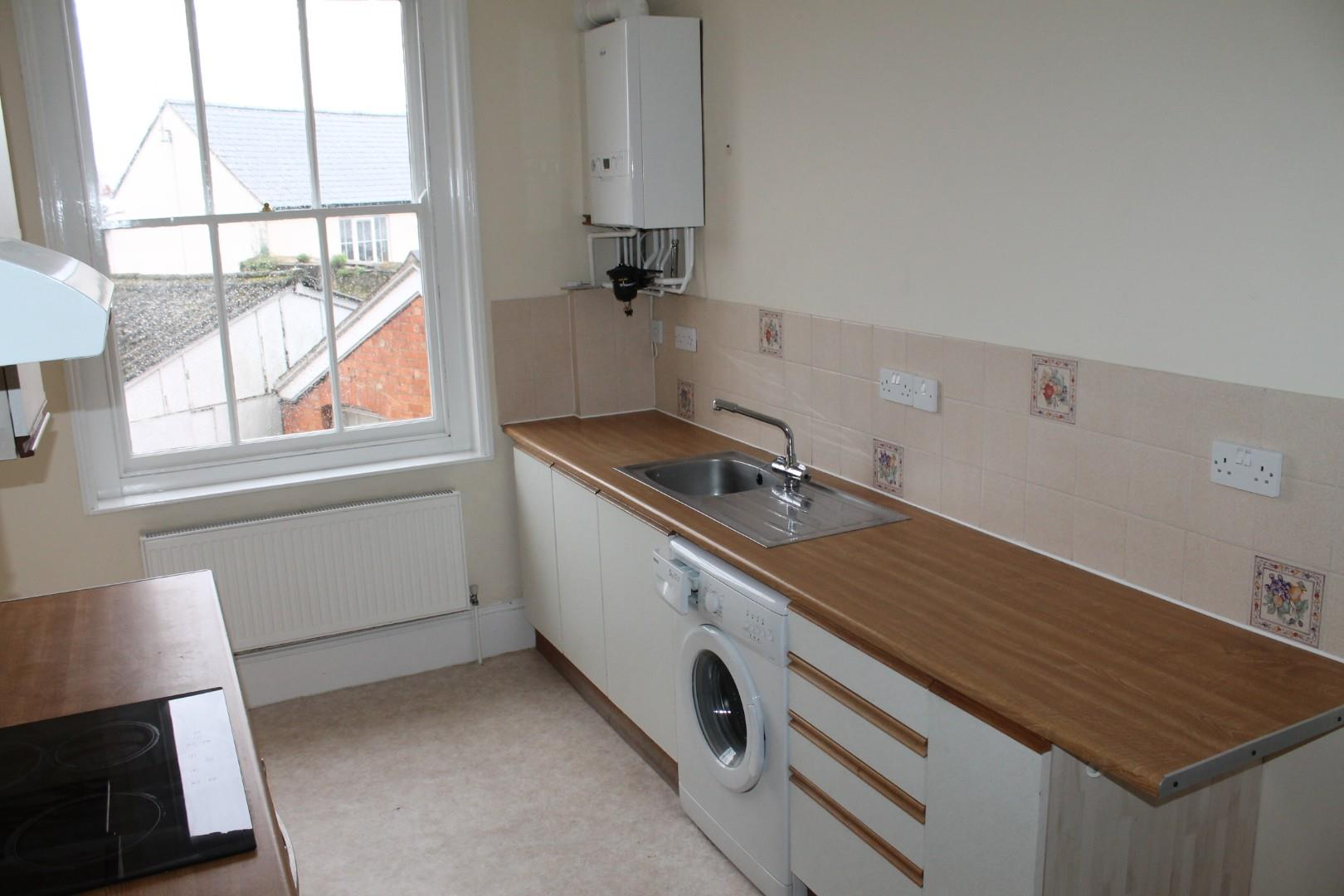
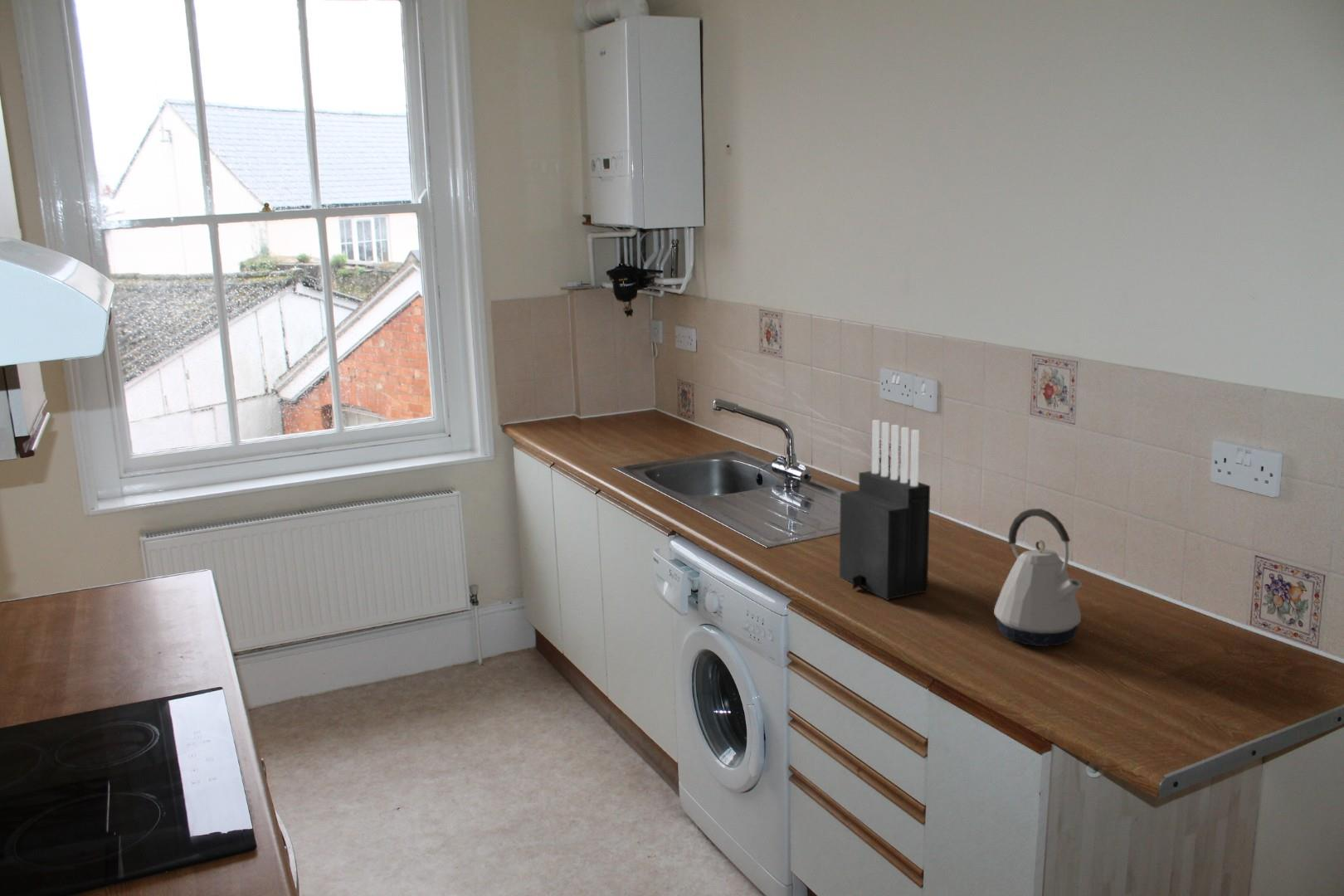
+ kettle (1041, 573)
+ knife block (879, 507)
